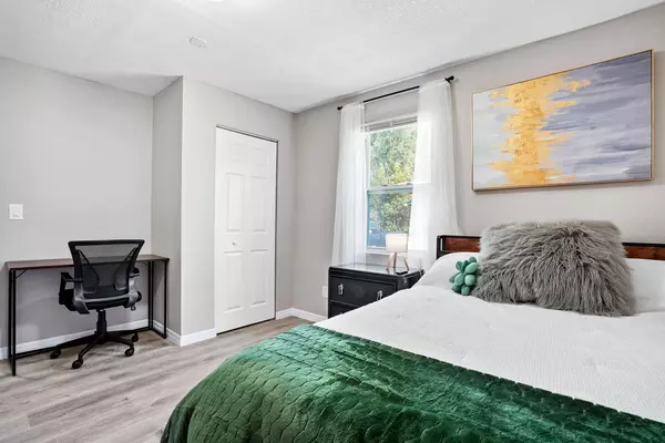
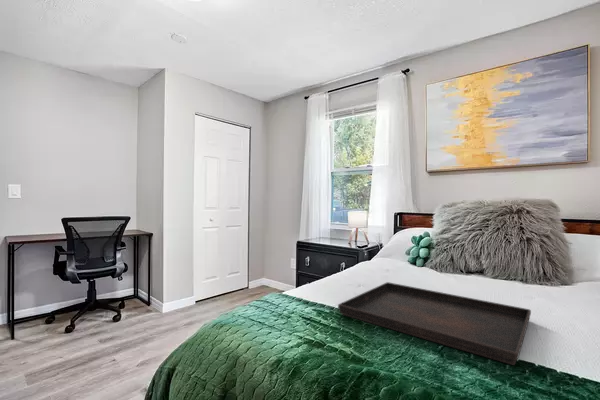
+ serving tray (432, 311)
